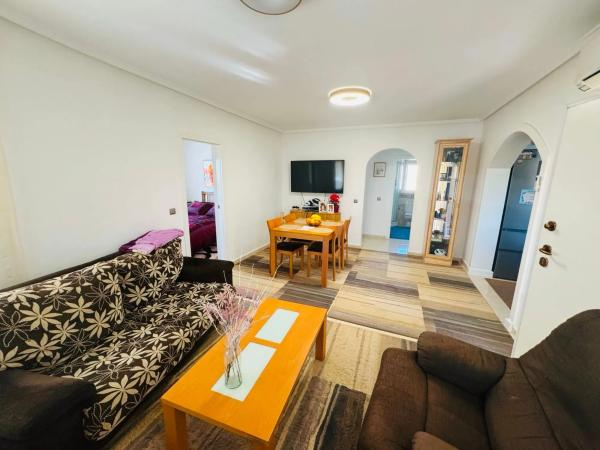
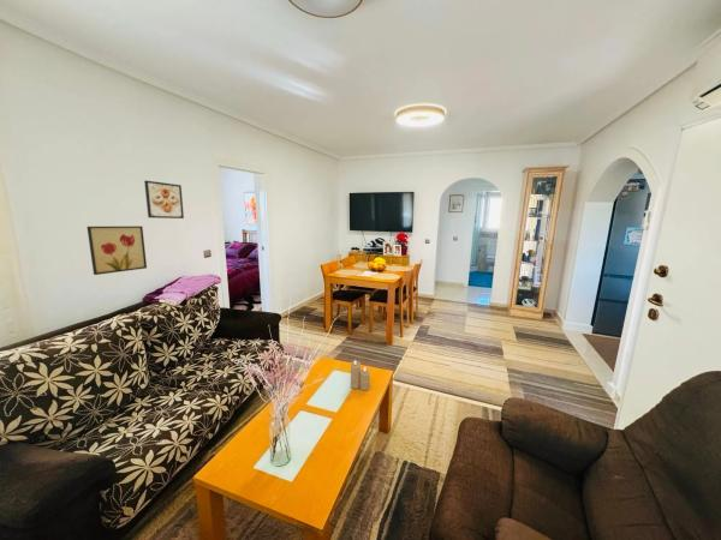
+ candle (359, 373)
+ wall art (118, 248)
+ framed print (165, 200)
